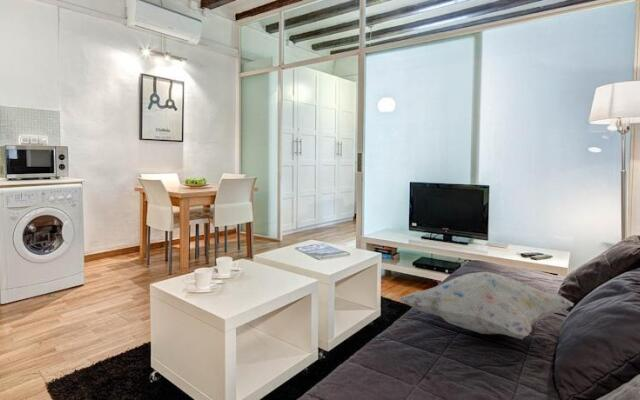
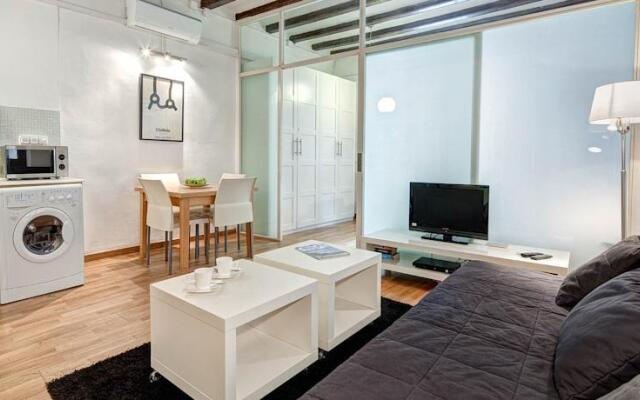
- decorative pillow (487, 301)
